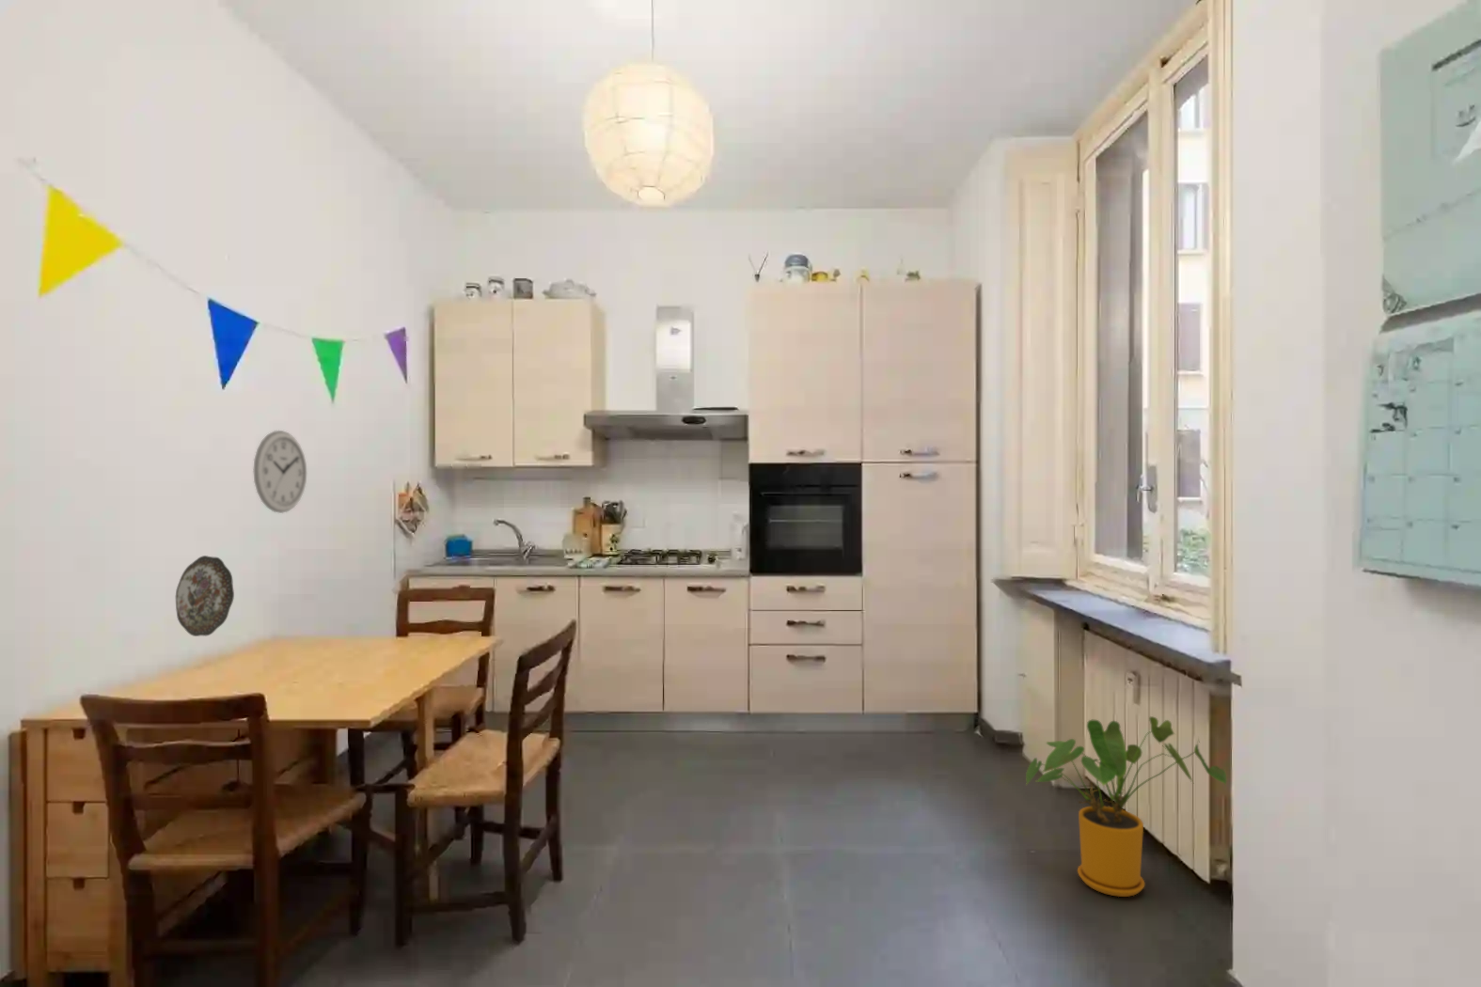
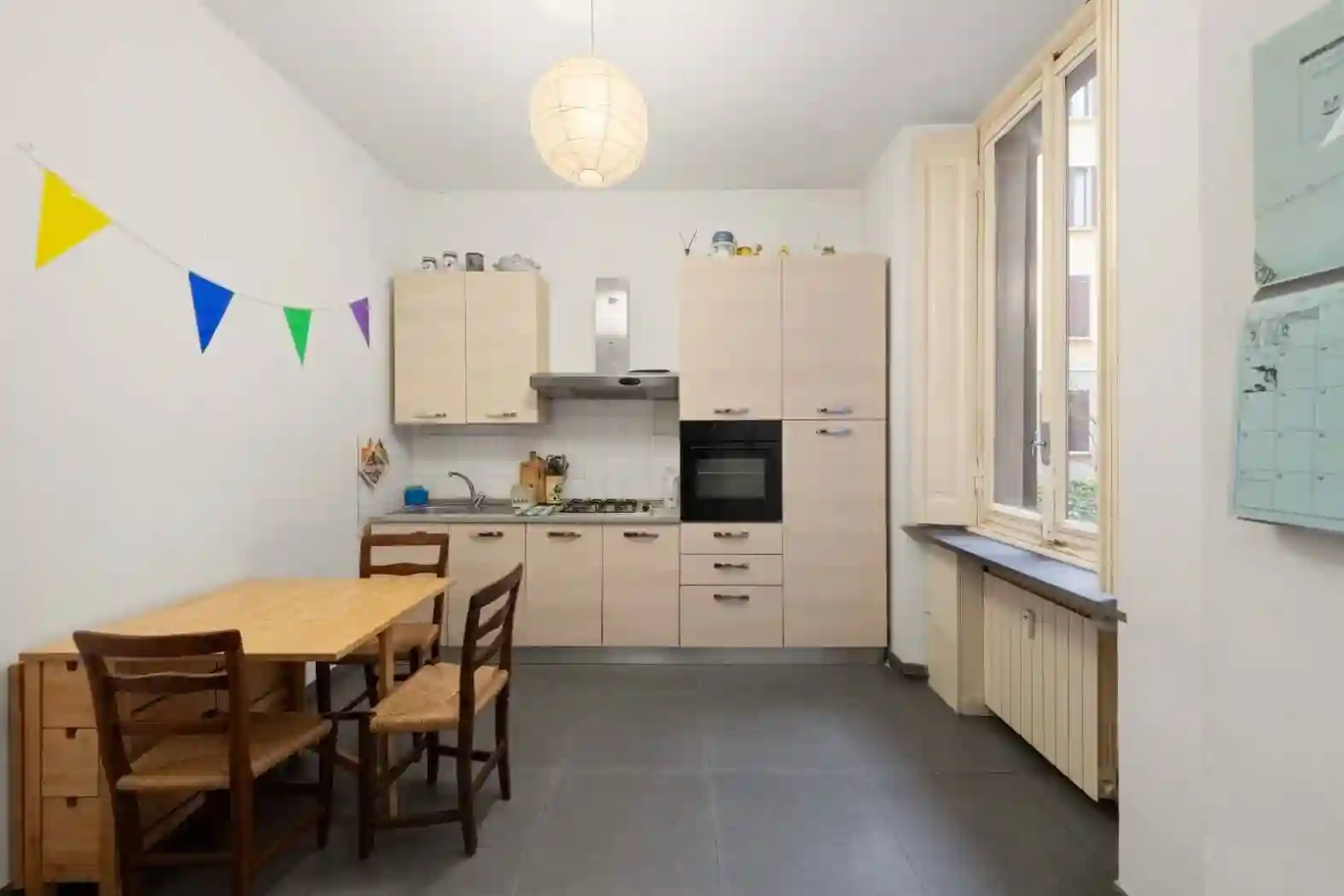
- decorative plate (202, 595)
- wall clock (283, 471)
- house plant (1113, 799)
